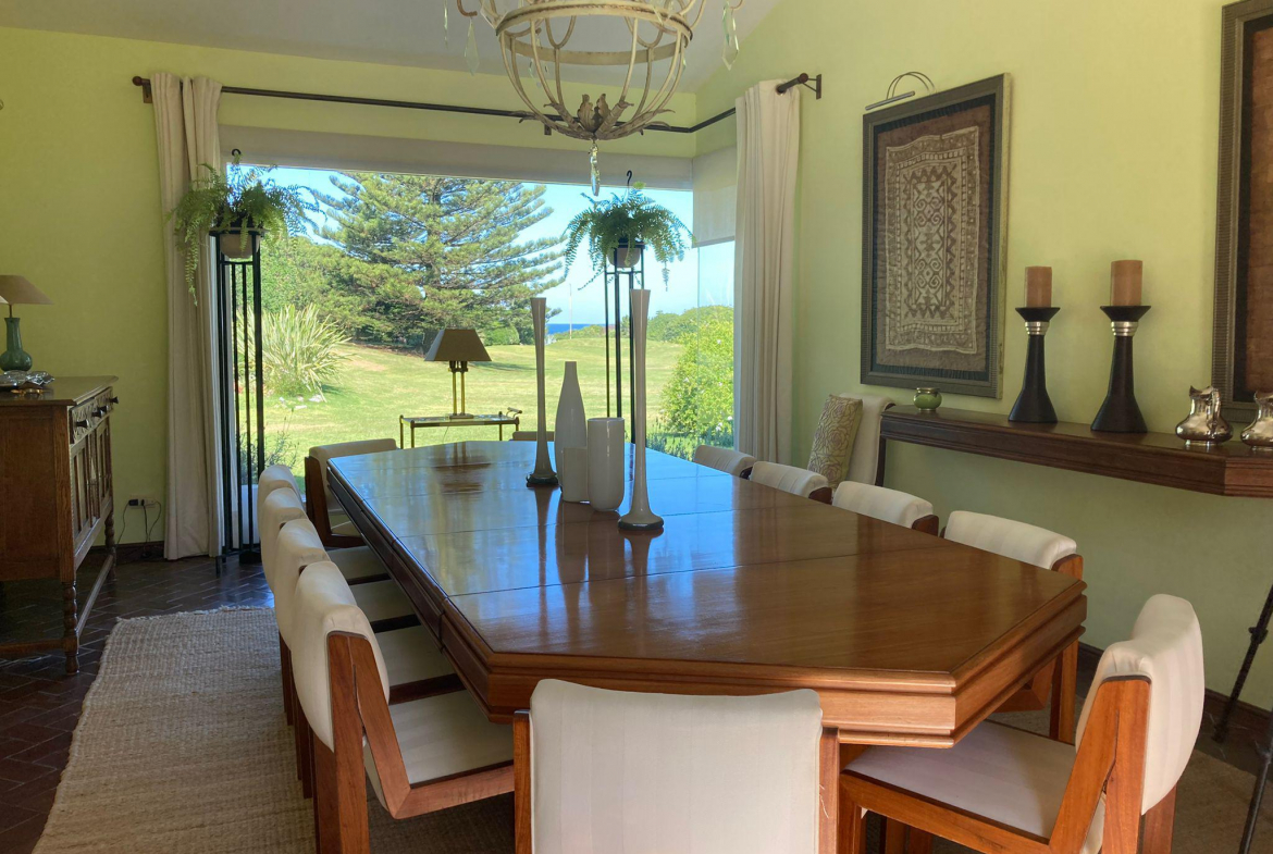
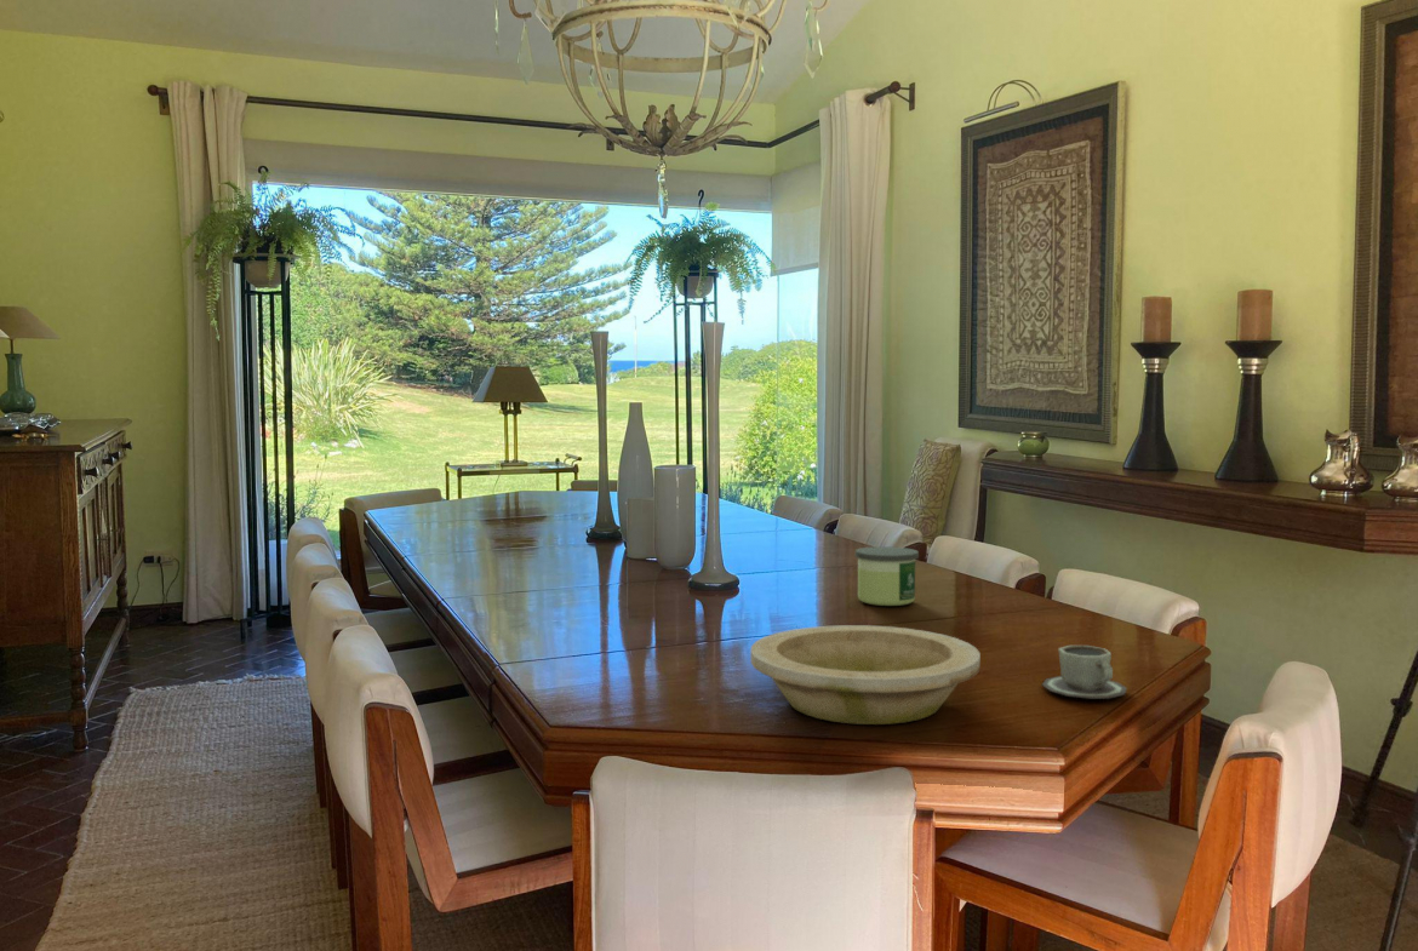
+ bowl (863, 675)
+ cup (1083, 670)
+ candle (886, 575)
